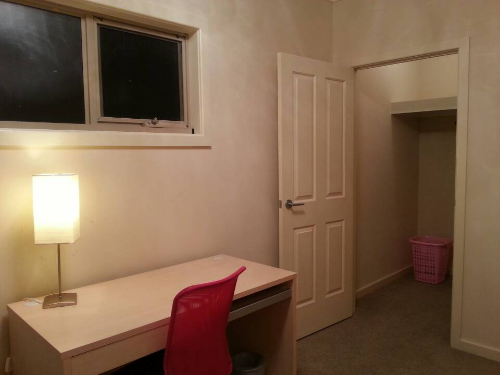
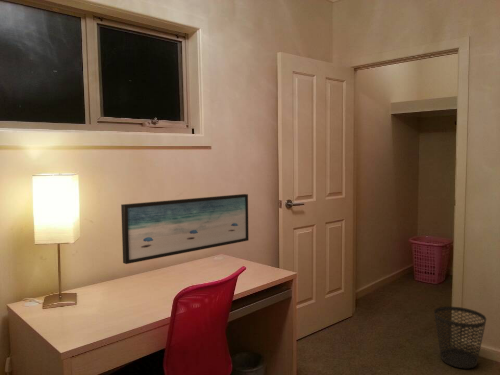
+ wastebasket (458, 338)
+ wall art (192, 224)
